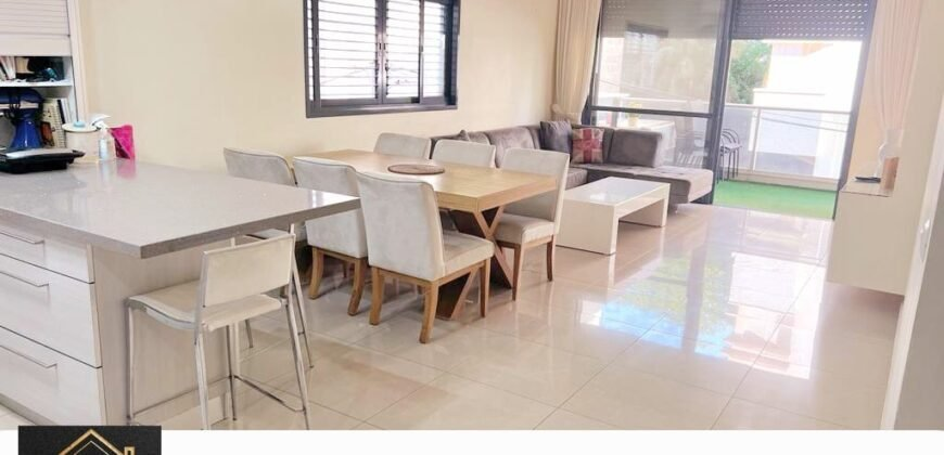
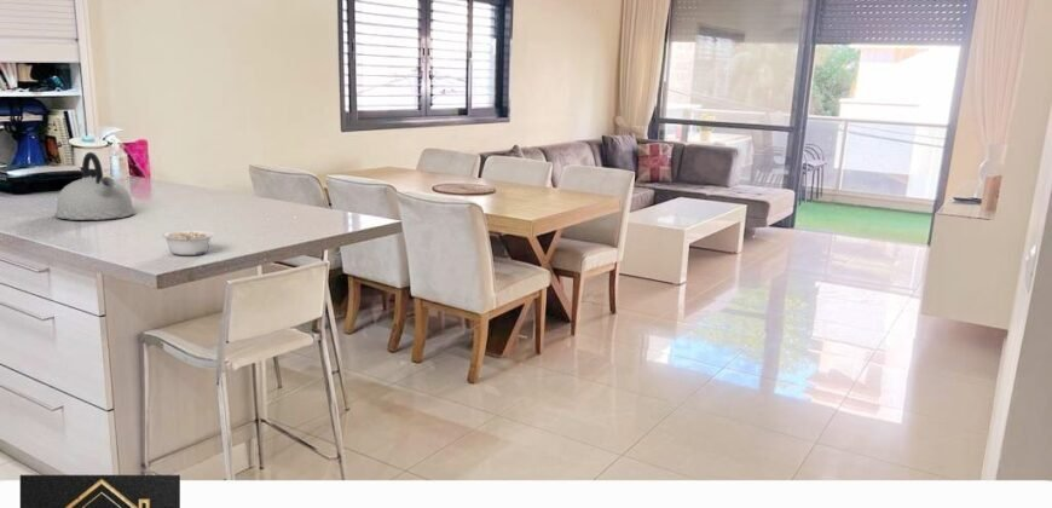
+ legume (190, 241)
+ kettle (94, 184)
